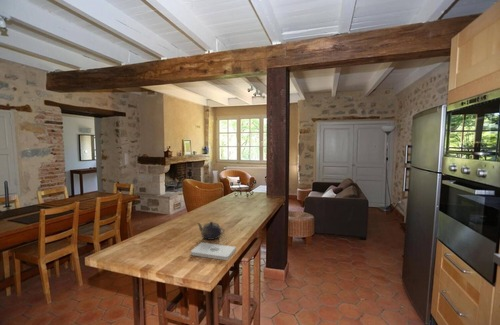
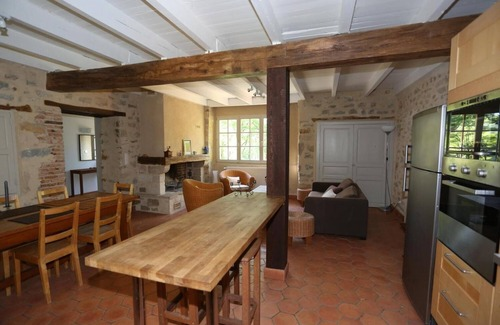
- teapot (210, 229)
- notepad (213, 250)
